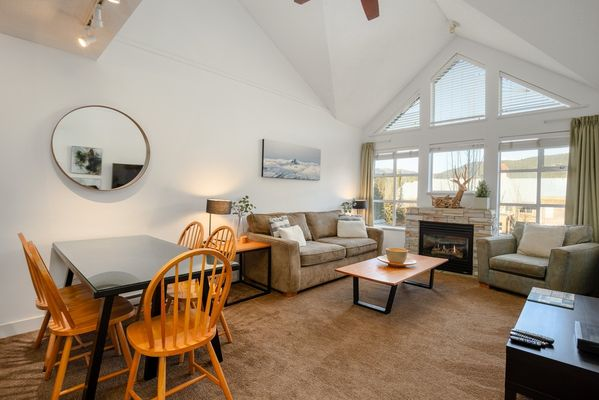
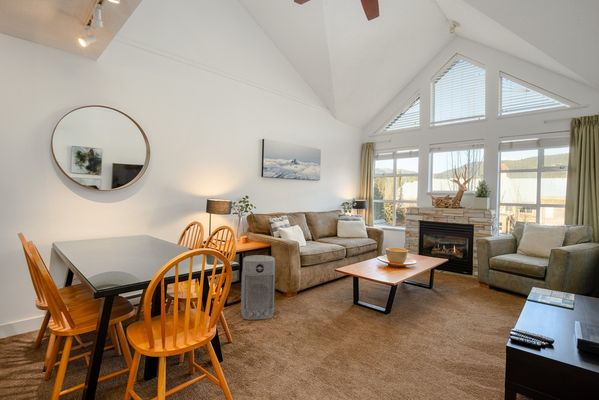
+ air purifier (258, 285)
